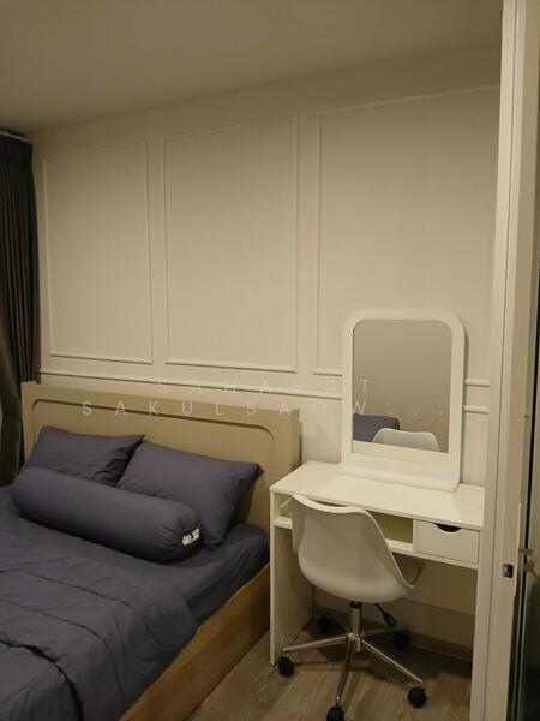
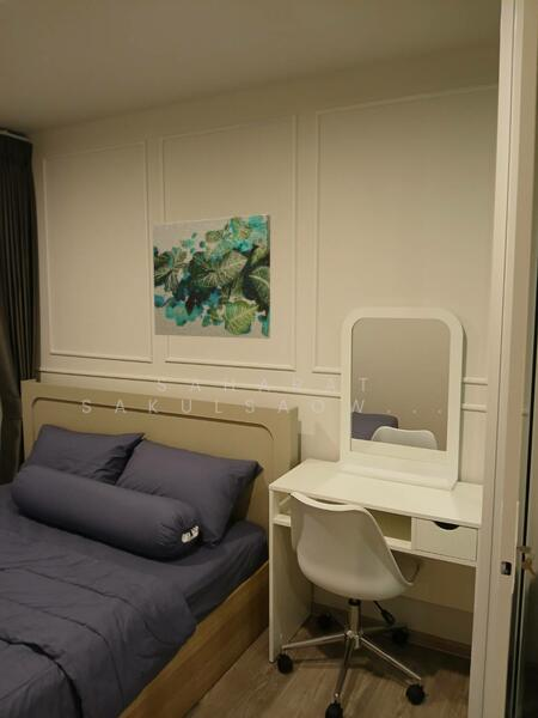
+ wall art (209, 278)
